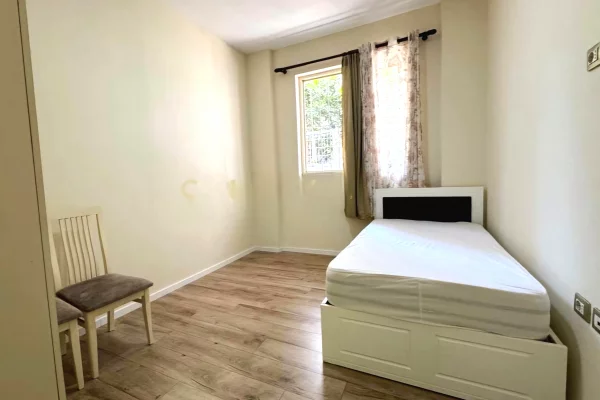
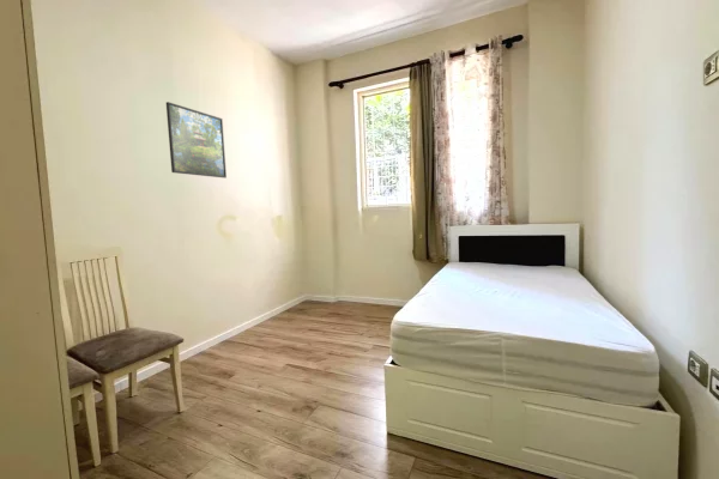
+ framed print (199, 143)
